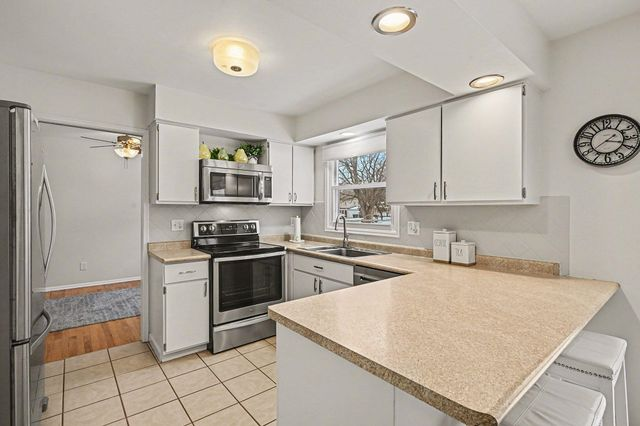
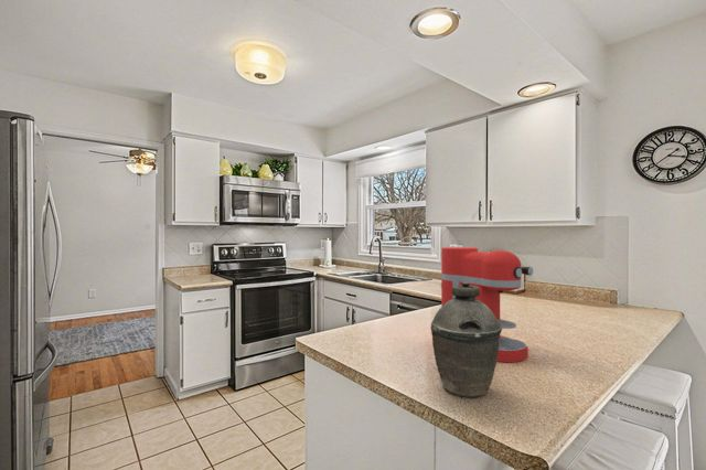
+ kettle (464, 334)
+ coffee maker (482, 297)
